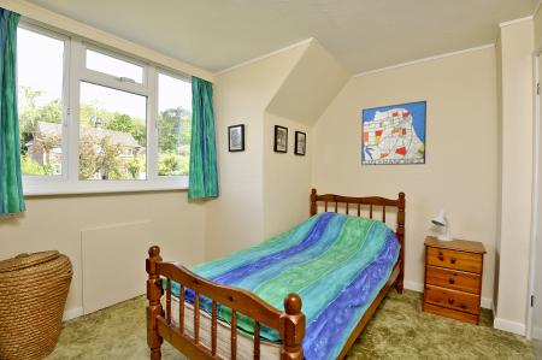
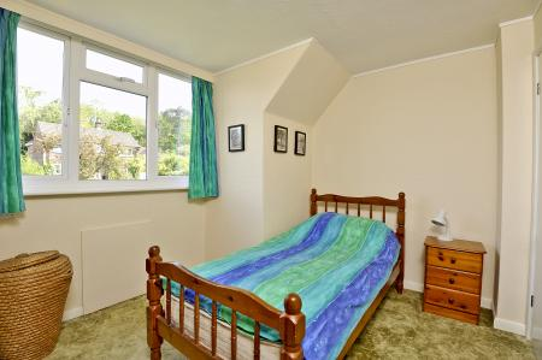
- wall art (391, 135)
